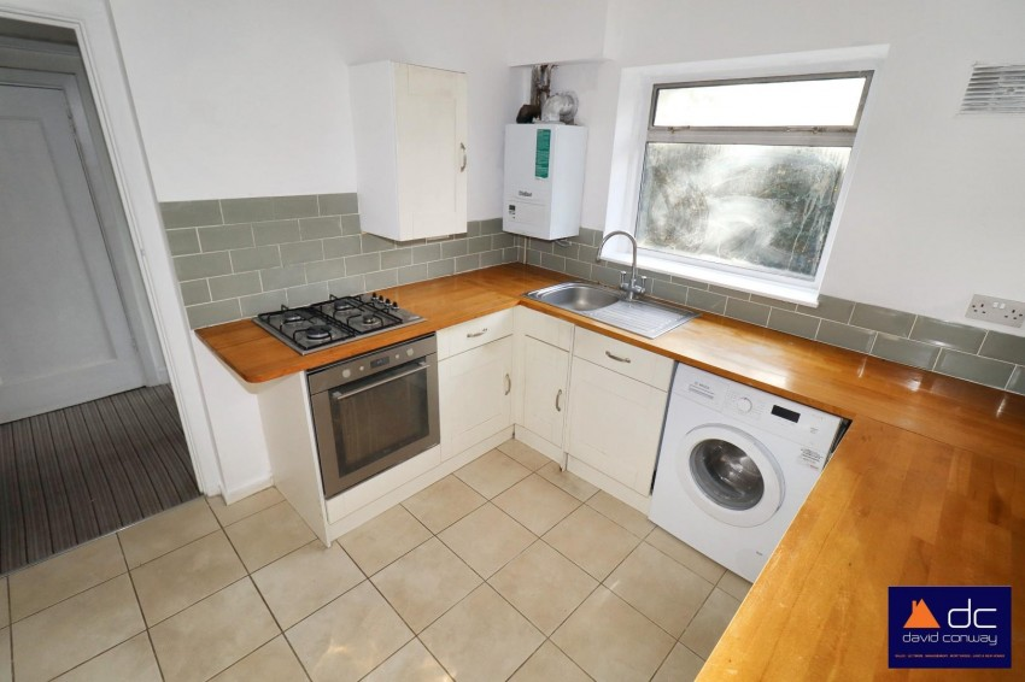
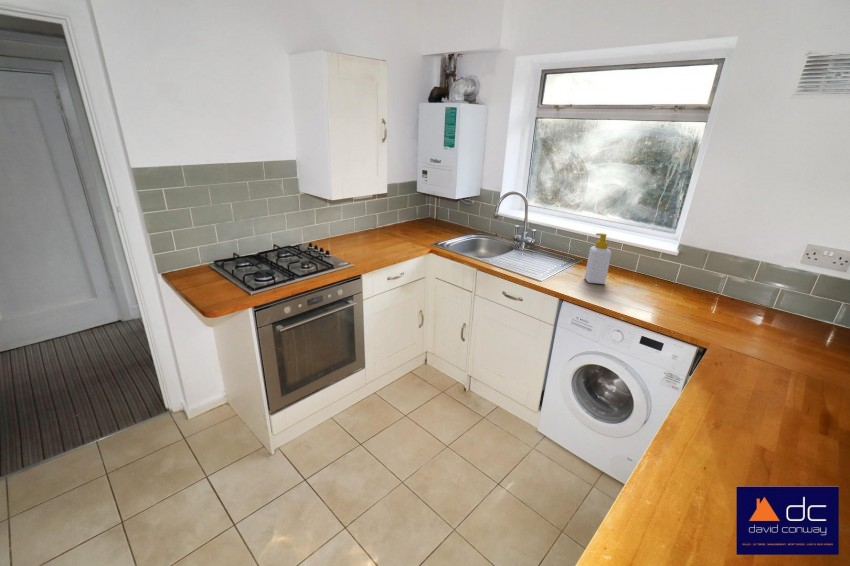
+ soap bottle (599, 258)
